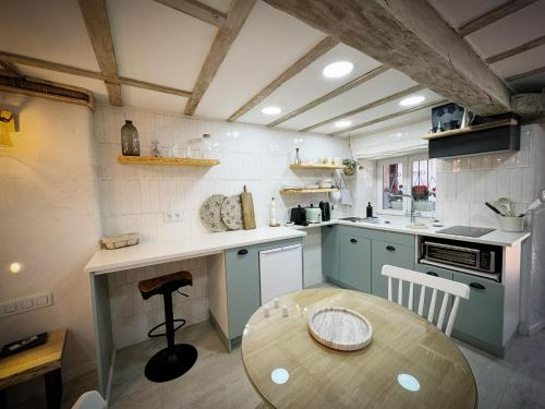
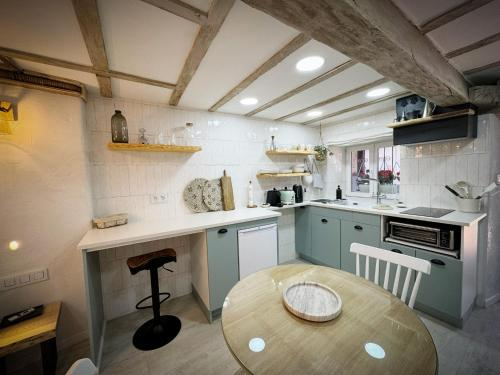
- candle (278, 306)
